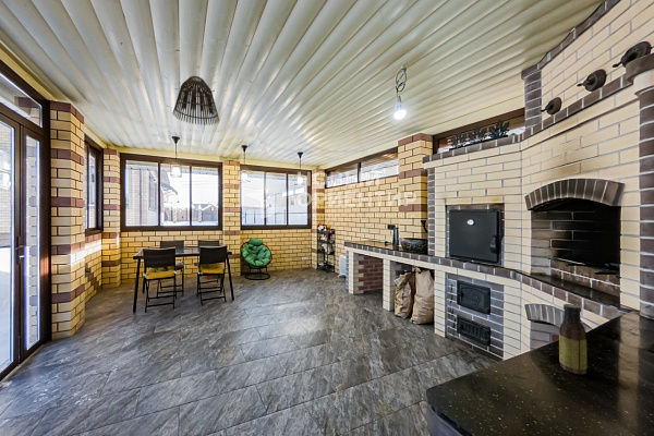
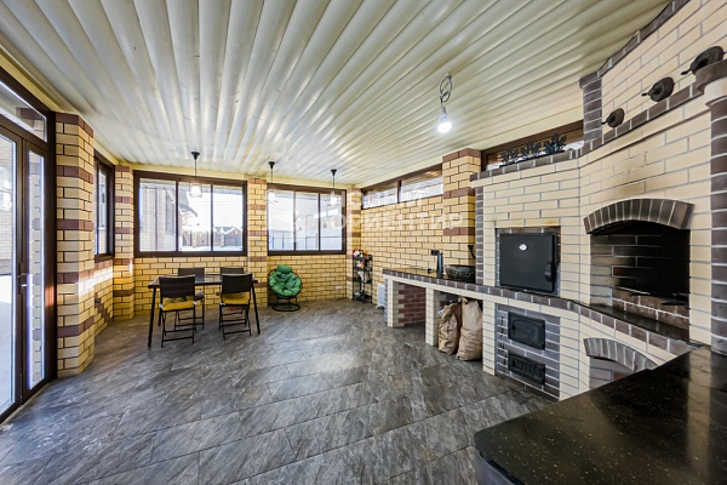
- sauce bottle (572, 337)
- lamp shade (197, 98)
